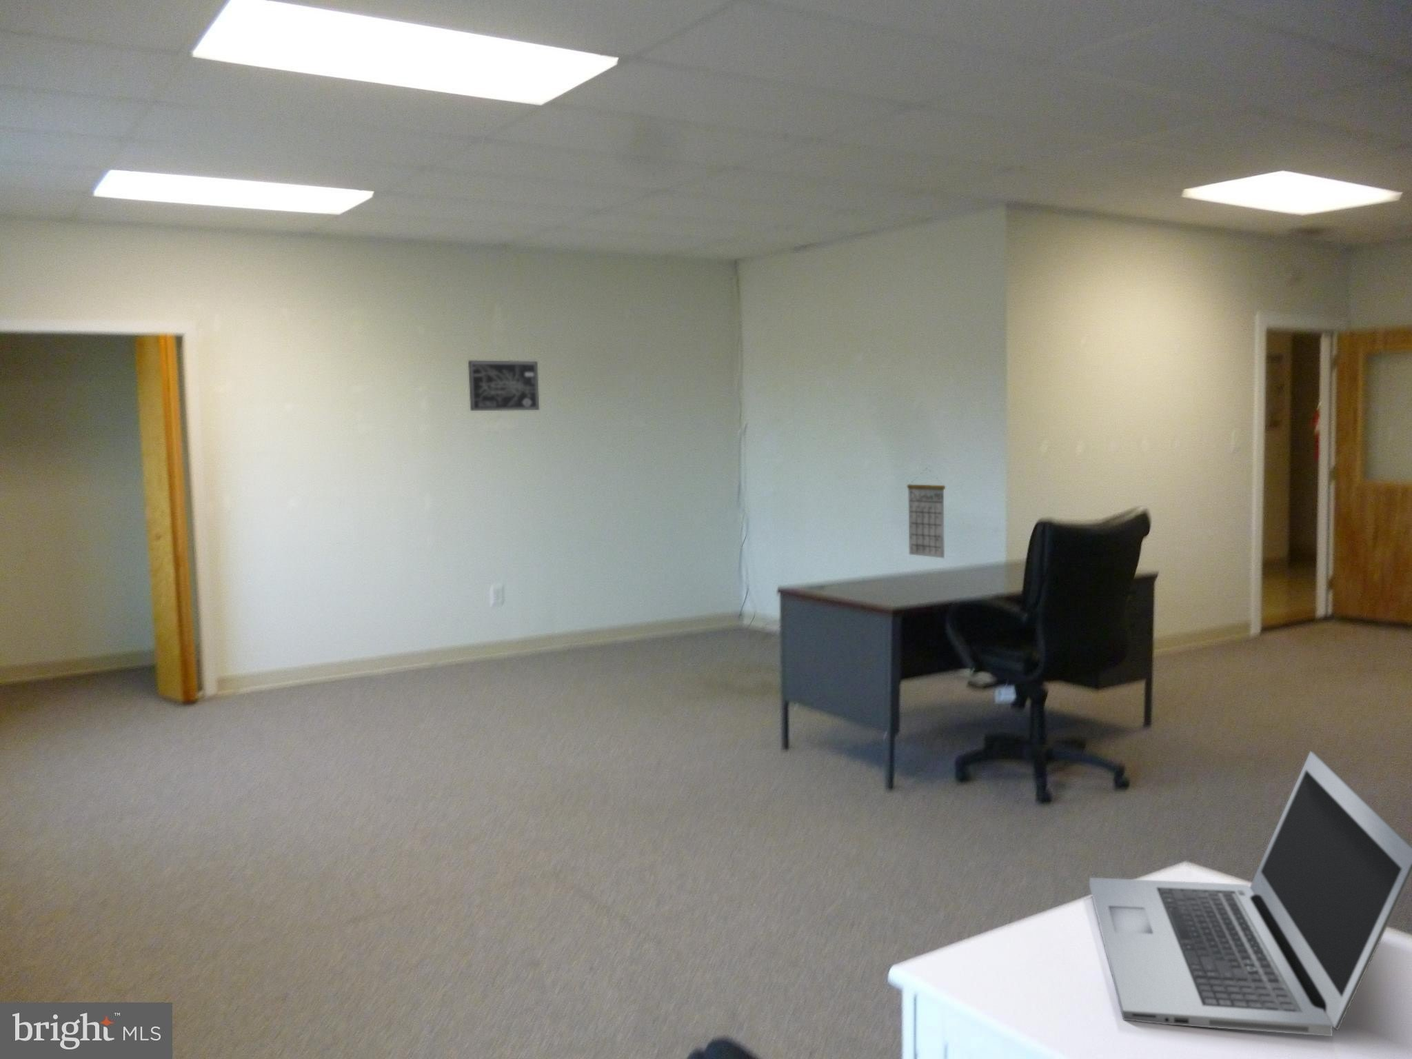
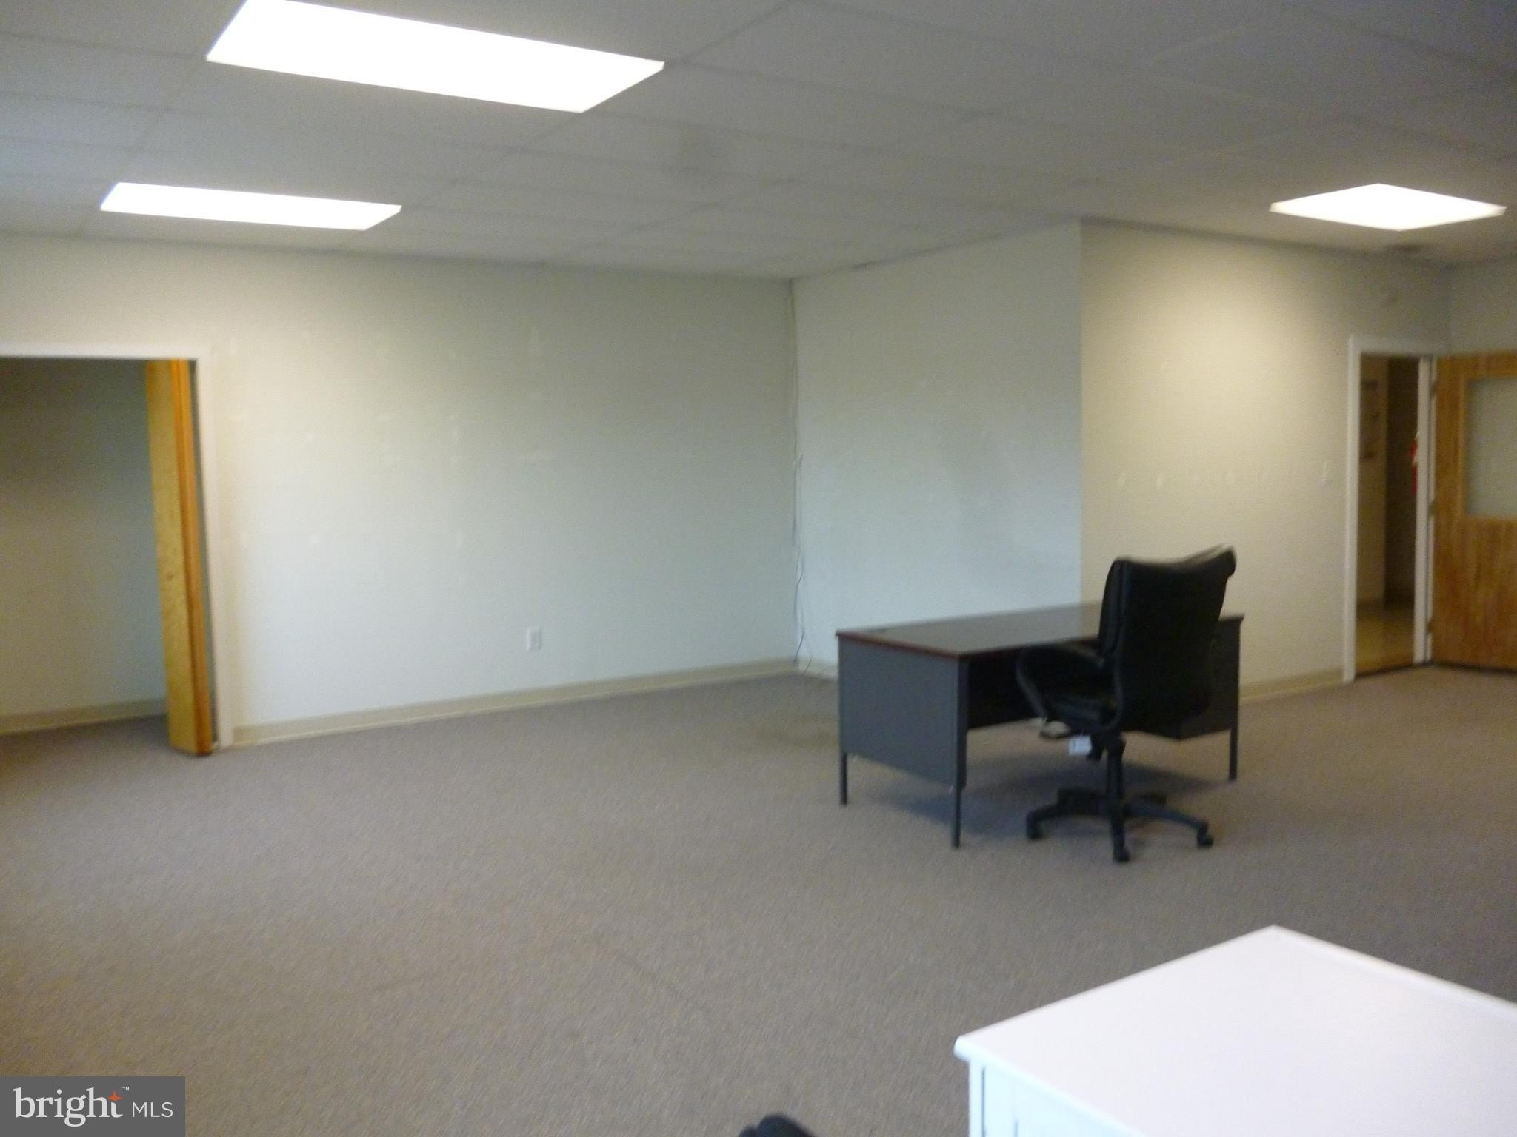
- calendar (926, 512)
- laptop (1227, 883)
- wall art (504, 385)
